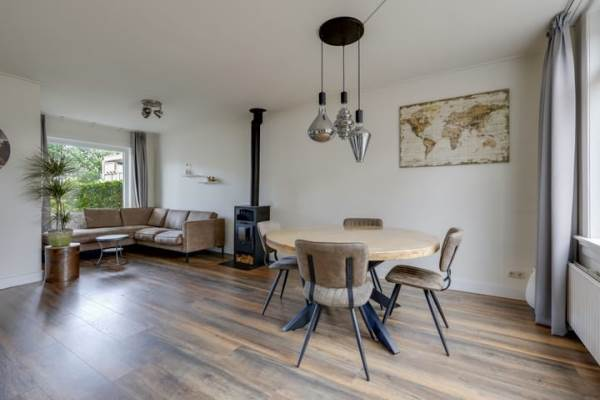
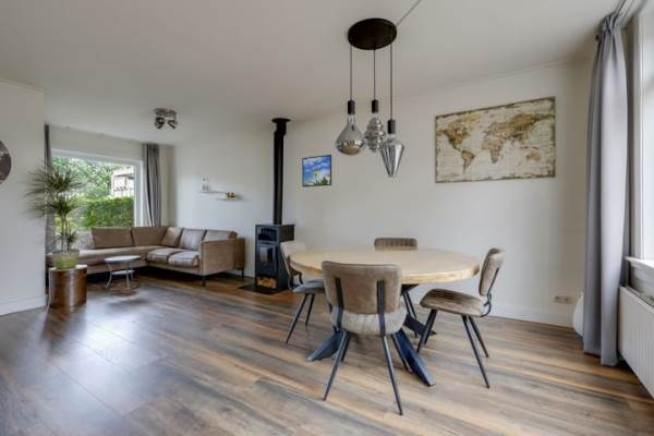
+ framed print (316, 171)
